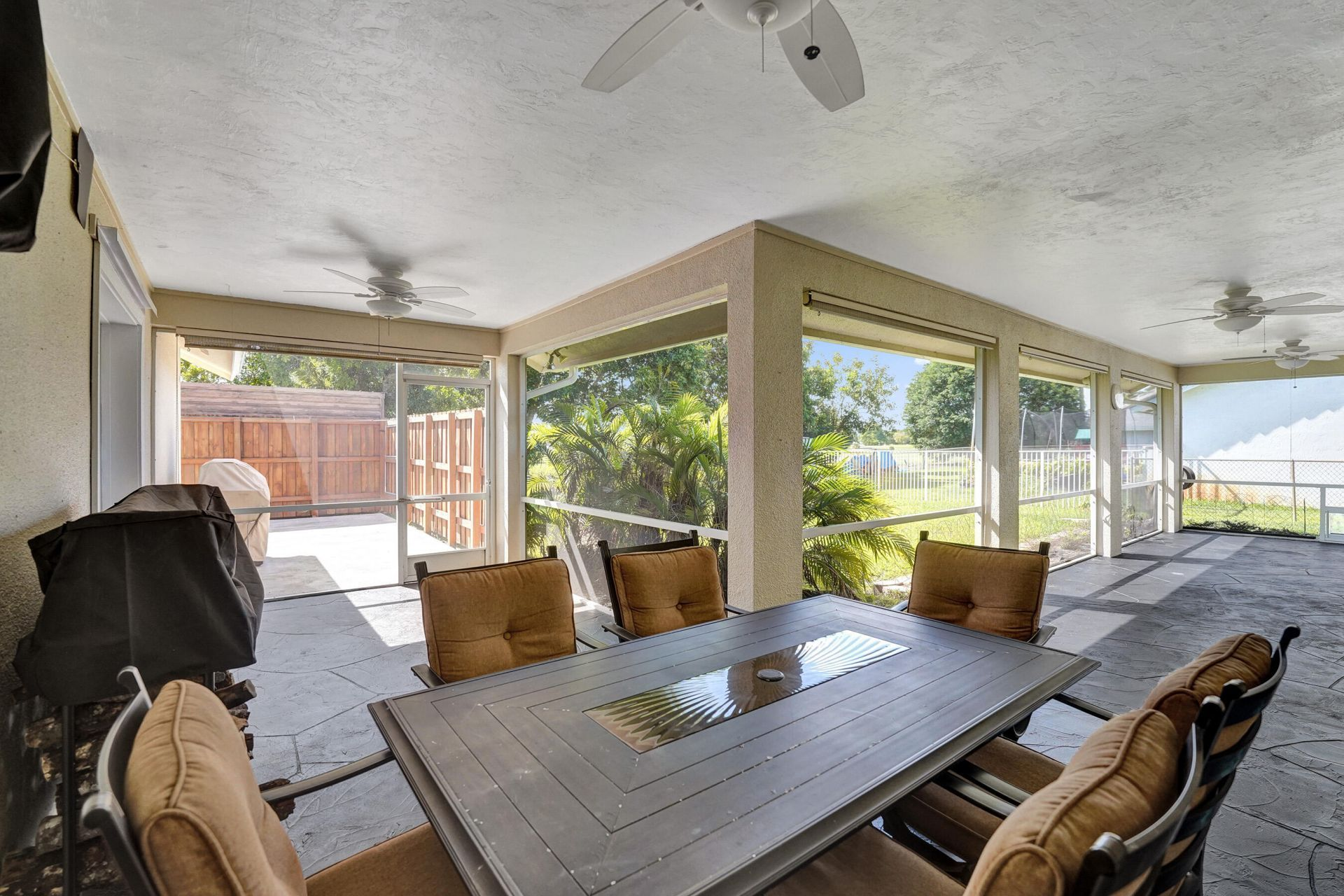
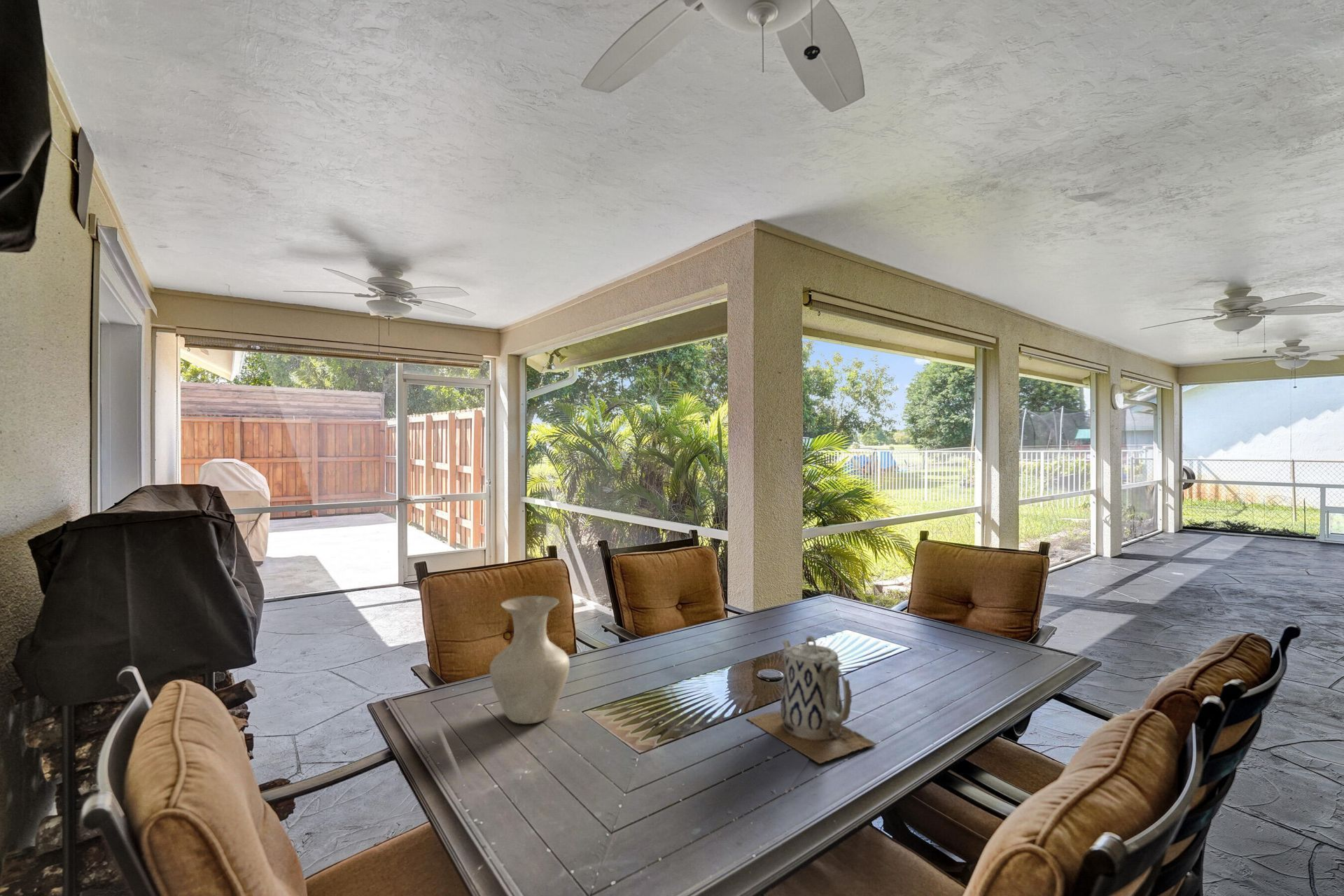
+ teapot (808, 684)
+ vase (530, 659)
